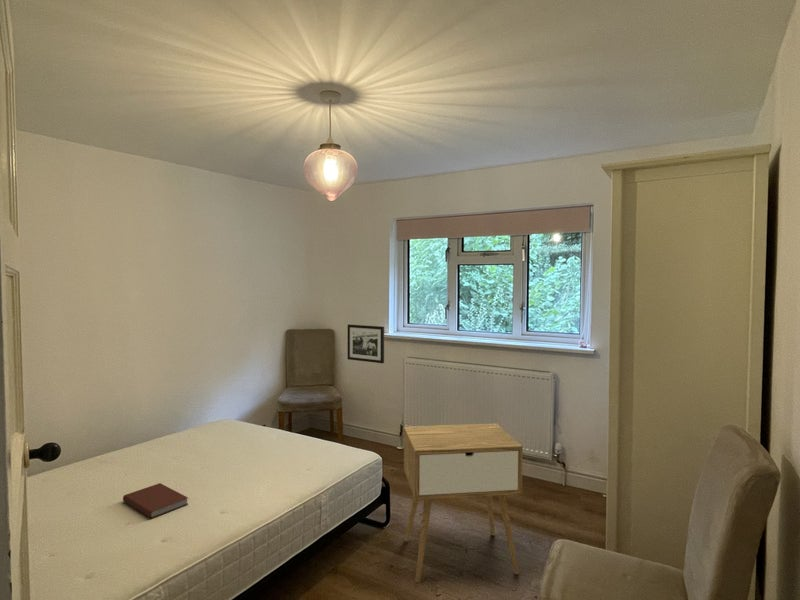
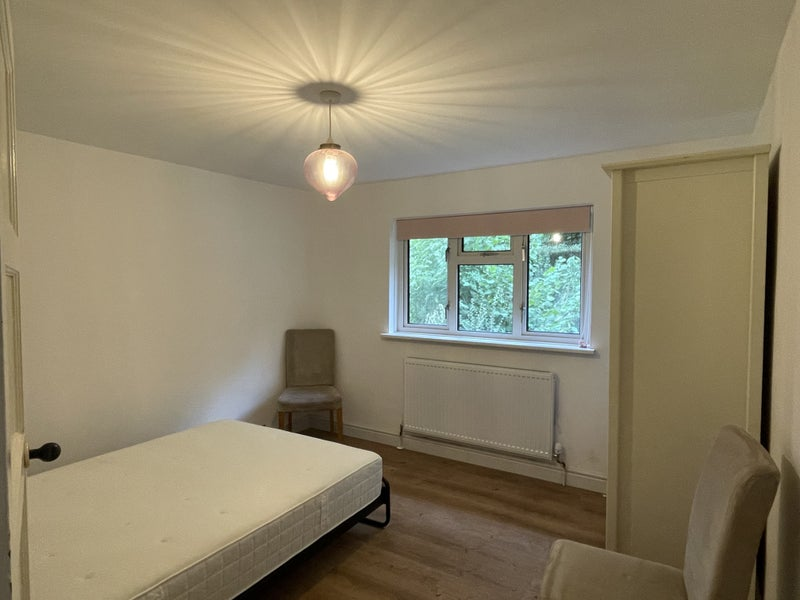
- book (155, 499)
- picture frame (365, 343)
- nightstand (459, 496)
